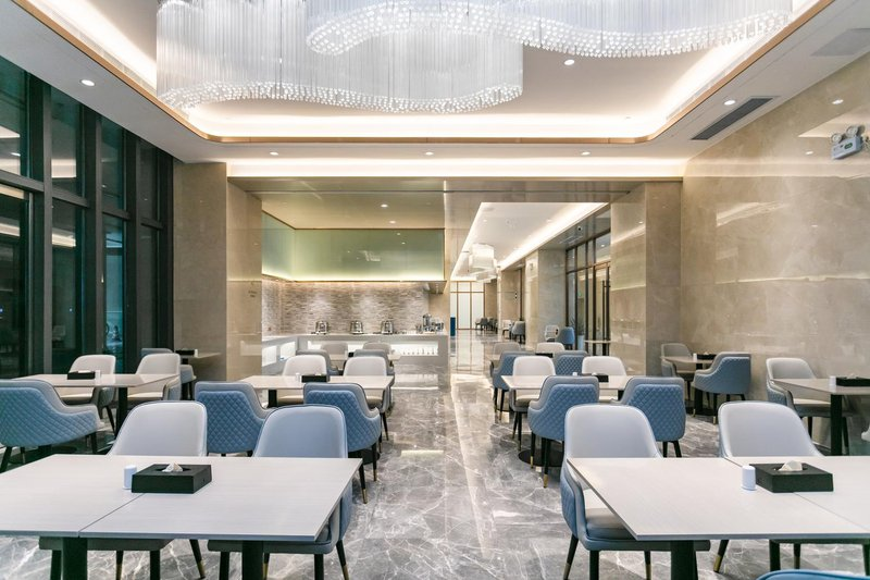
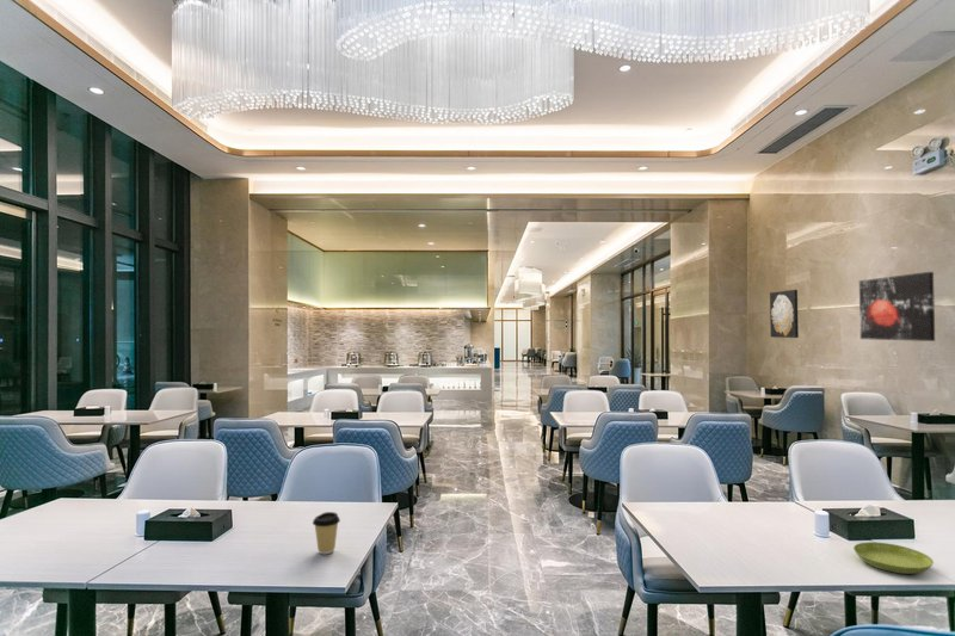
+ coffee cup (326, 533)
+ saucer (892, 558)
+ wall art (893, 308)
+ wall art (783, 314)
